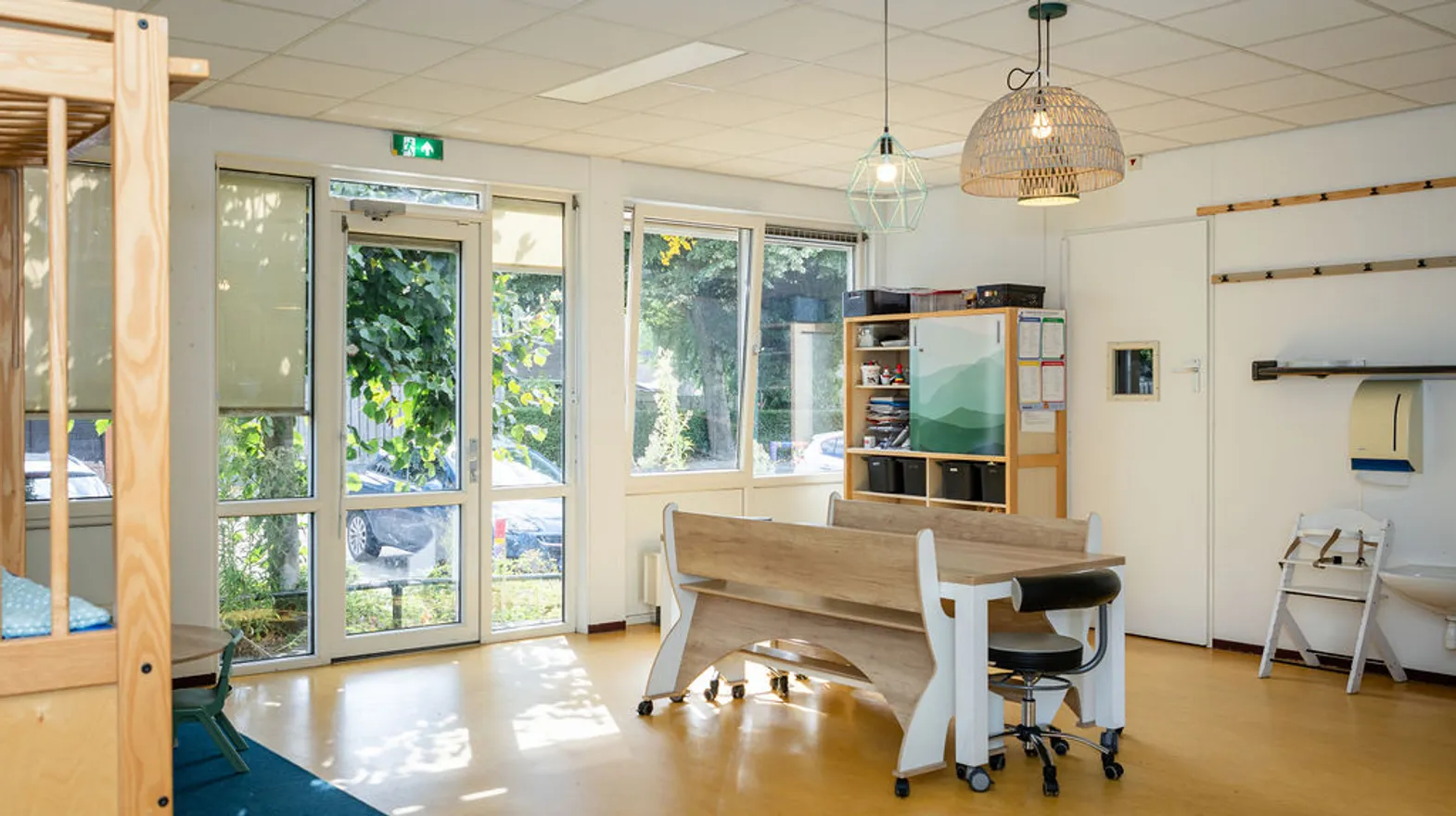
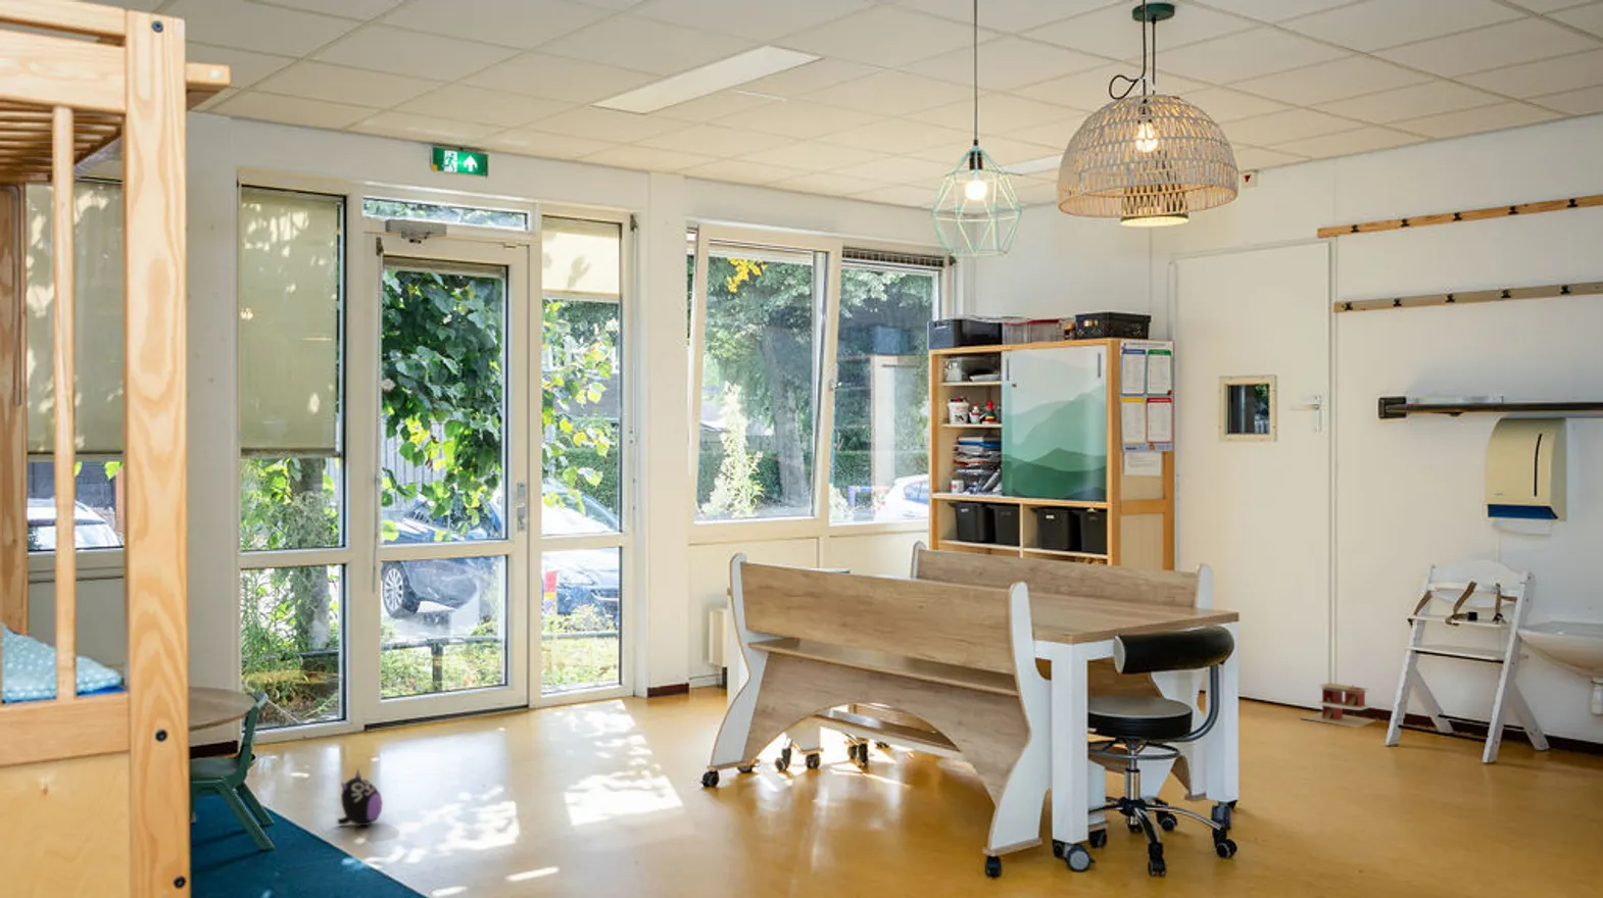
+ plush toy (360, 797)
+ toy house (1343, 701)
